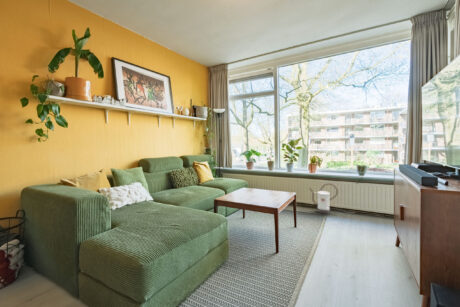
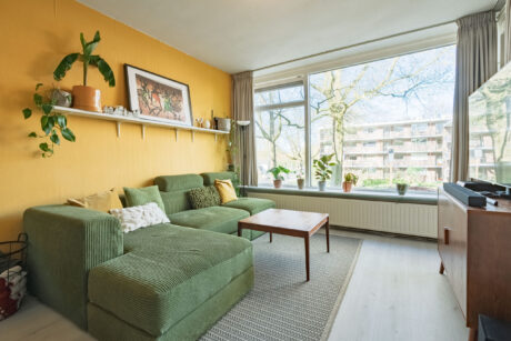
- watering can (323, 197)
